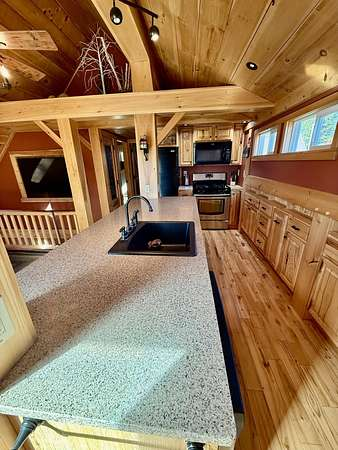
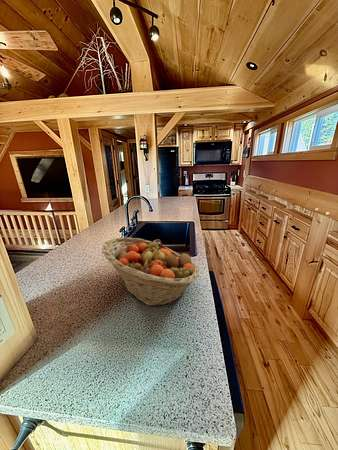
+ fruit basket (150, 263)
